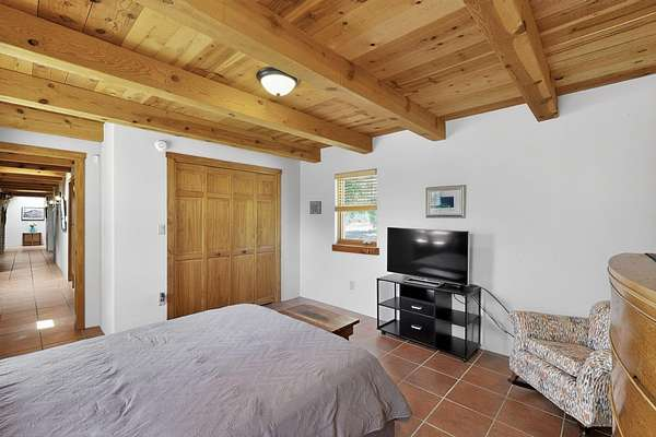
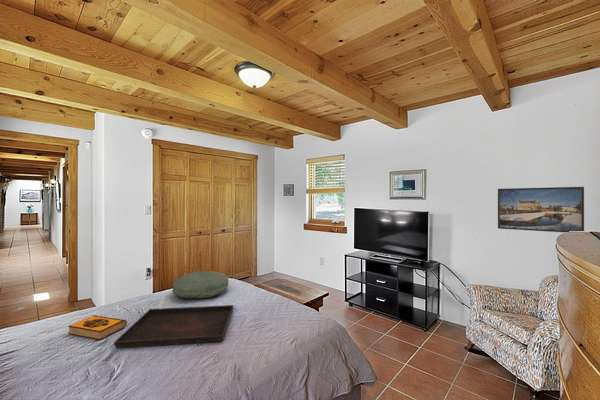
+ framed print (537, 209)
+ pillow (201, 283)
+ hardback book (98, 326)
+ serving tray (182, 323)
